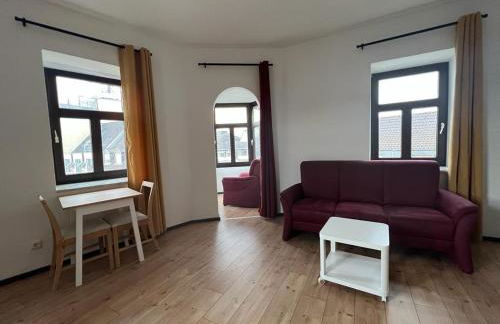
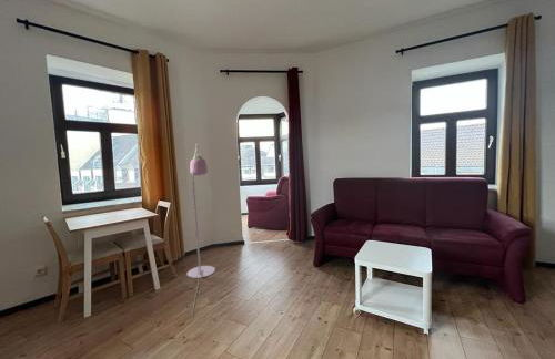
+ floor lamp (195, 209)
